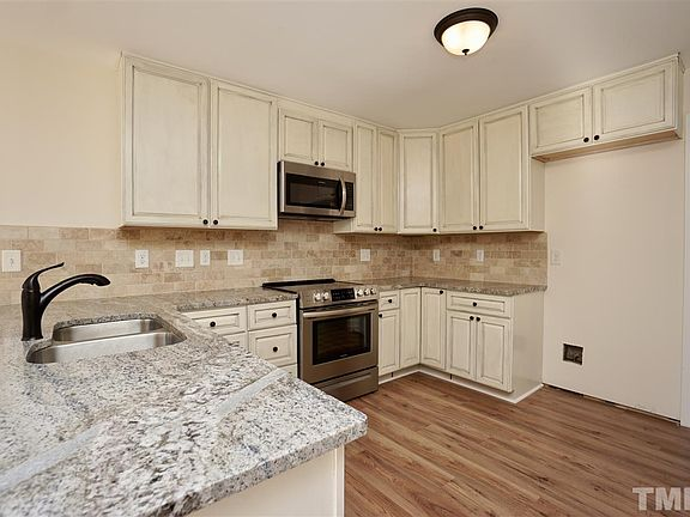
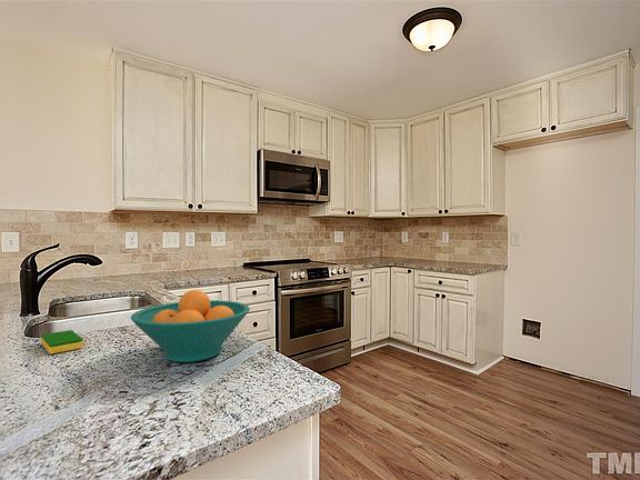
+ fruit bowl (193, 322)
+ dish sponge (61, 341)
